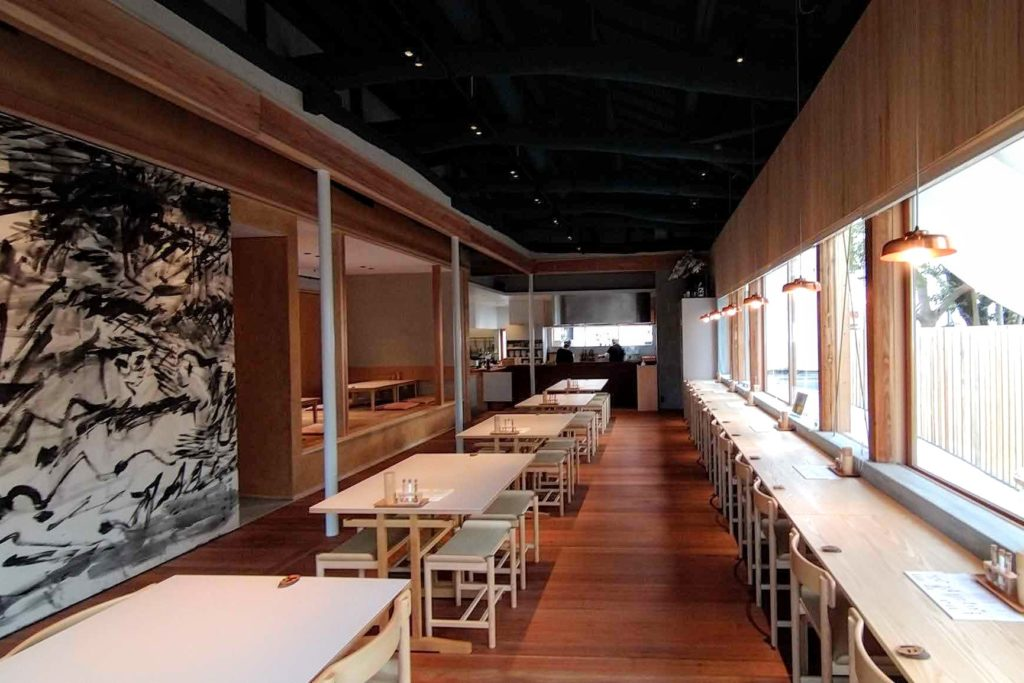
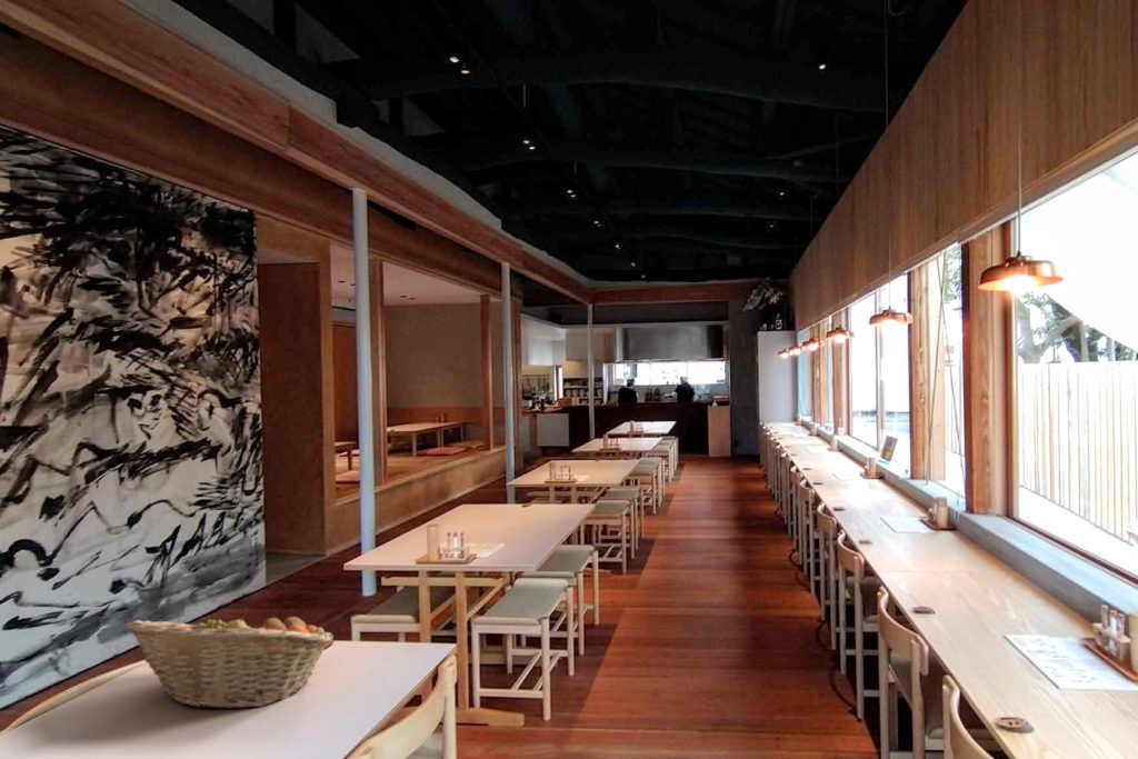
+ fruit basket (231, 647)
